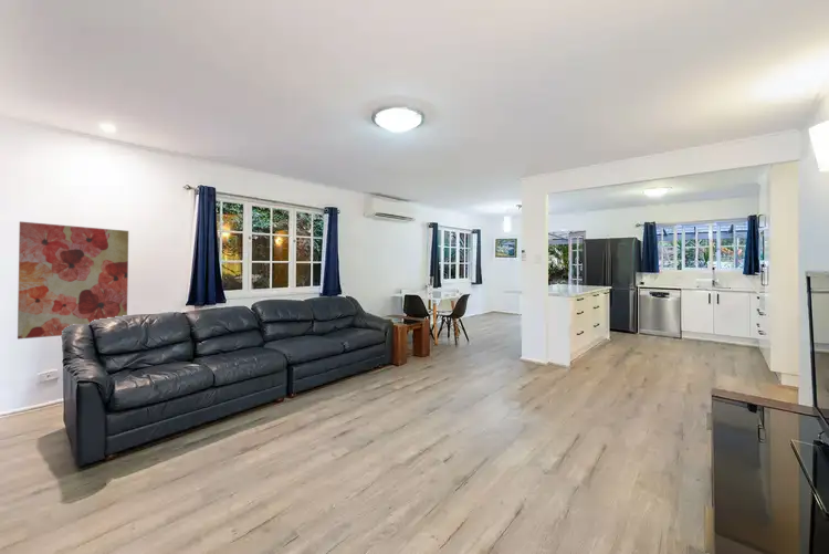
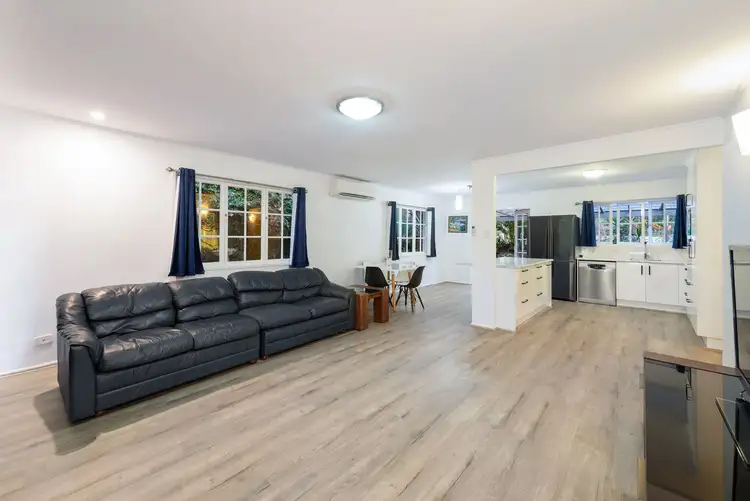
- wall art (77, 280)
